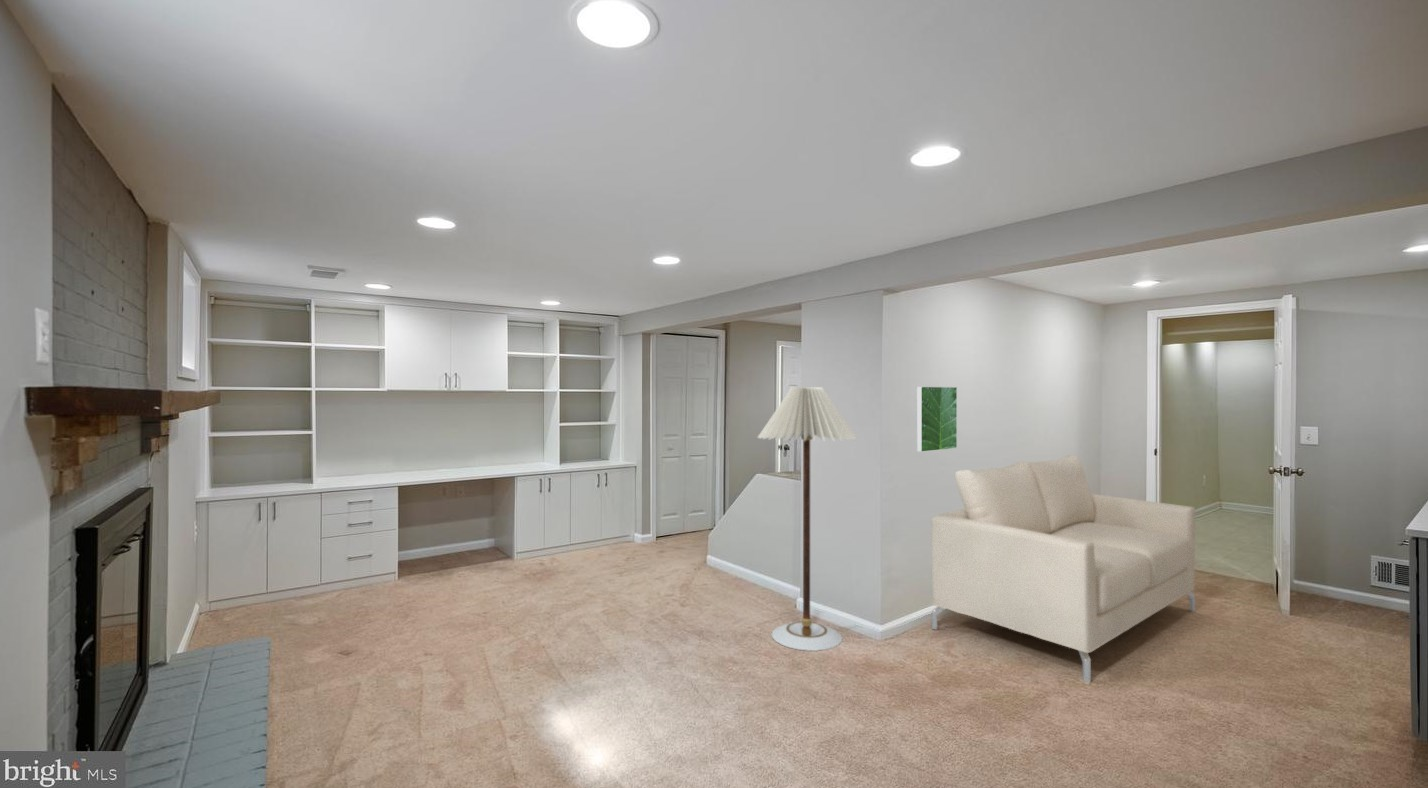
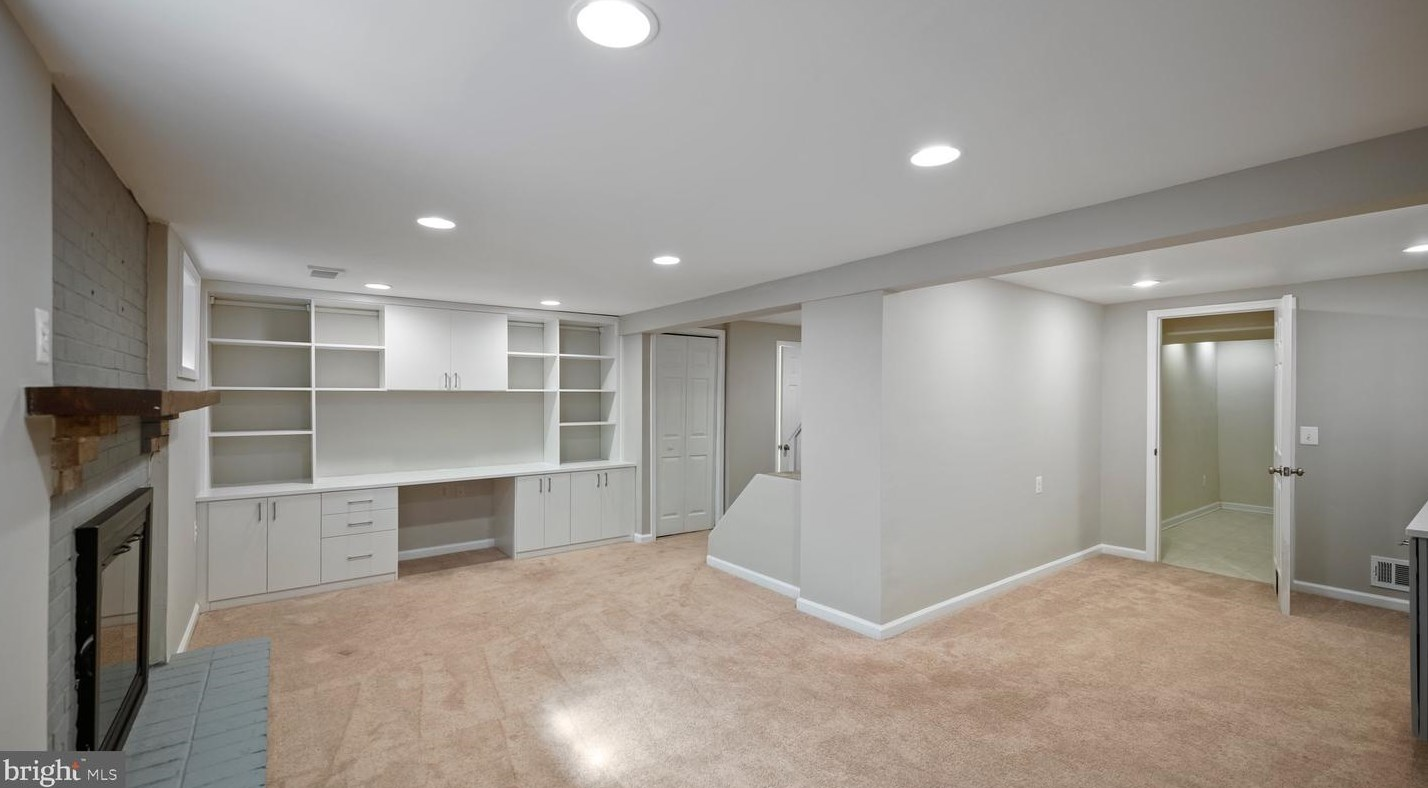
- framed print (937, 418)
- sofa (1069, 542)
- floor lamp (806, 511)
